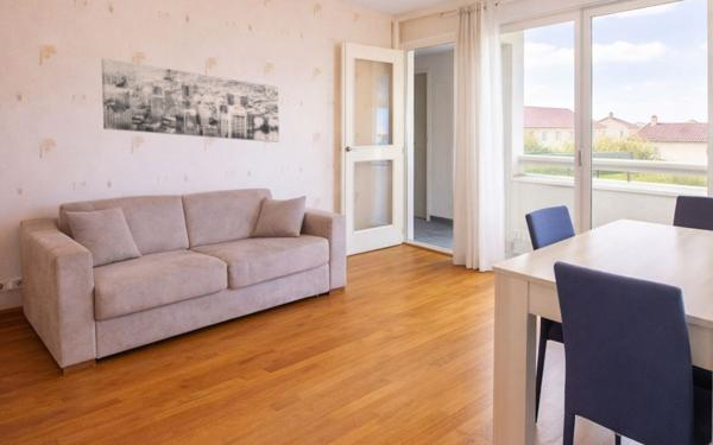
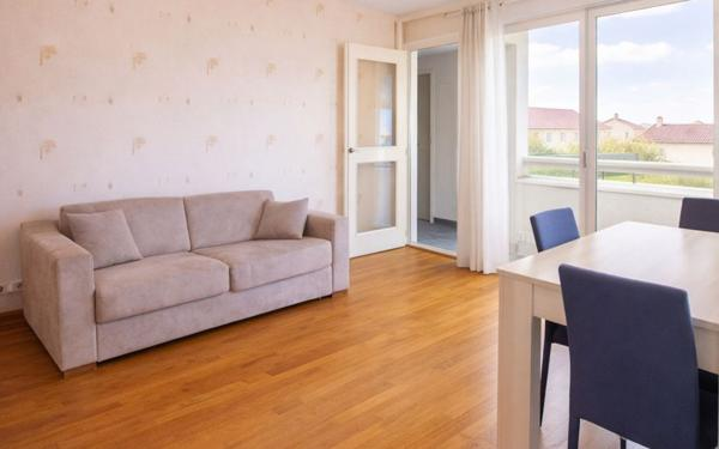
- wall art (200, 104)
